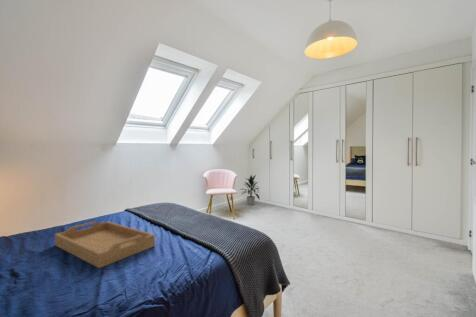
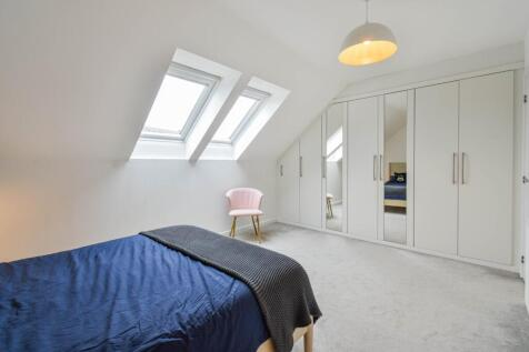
- indoor plant (251, 189)
- serving tray (104, 238)
